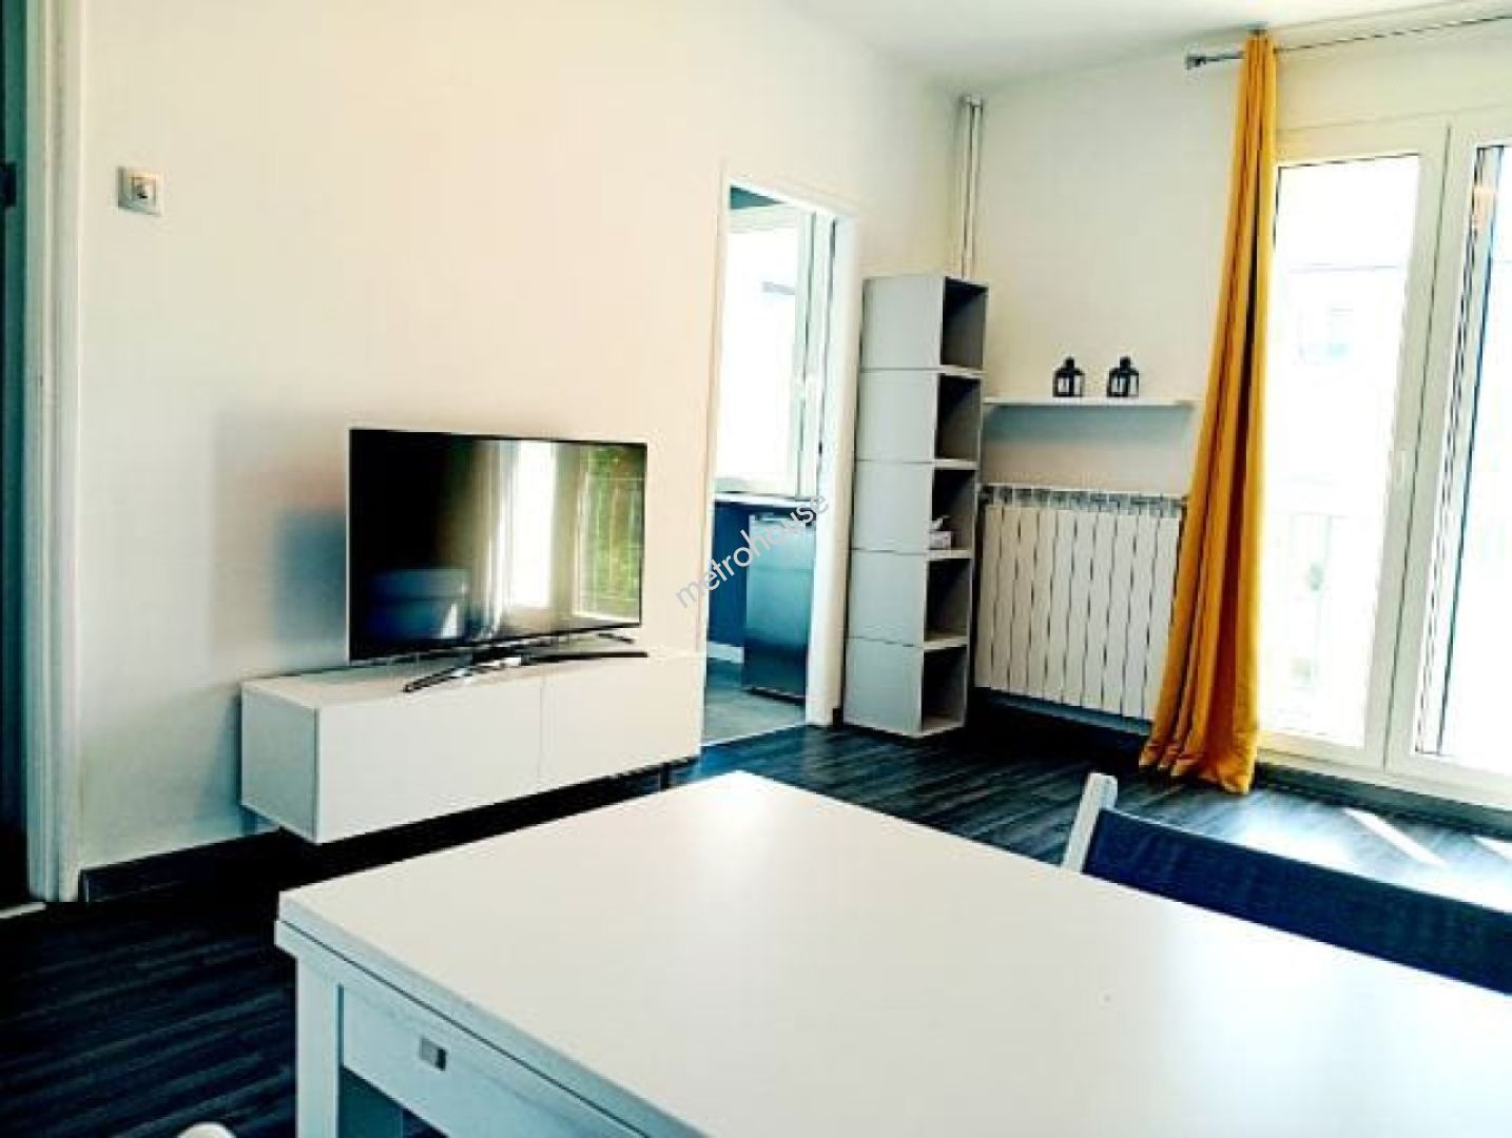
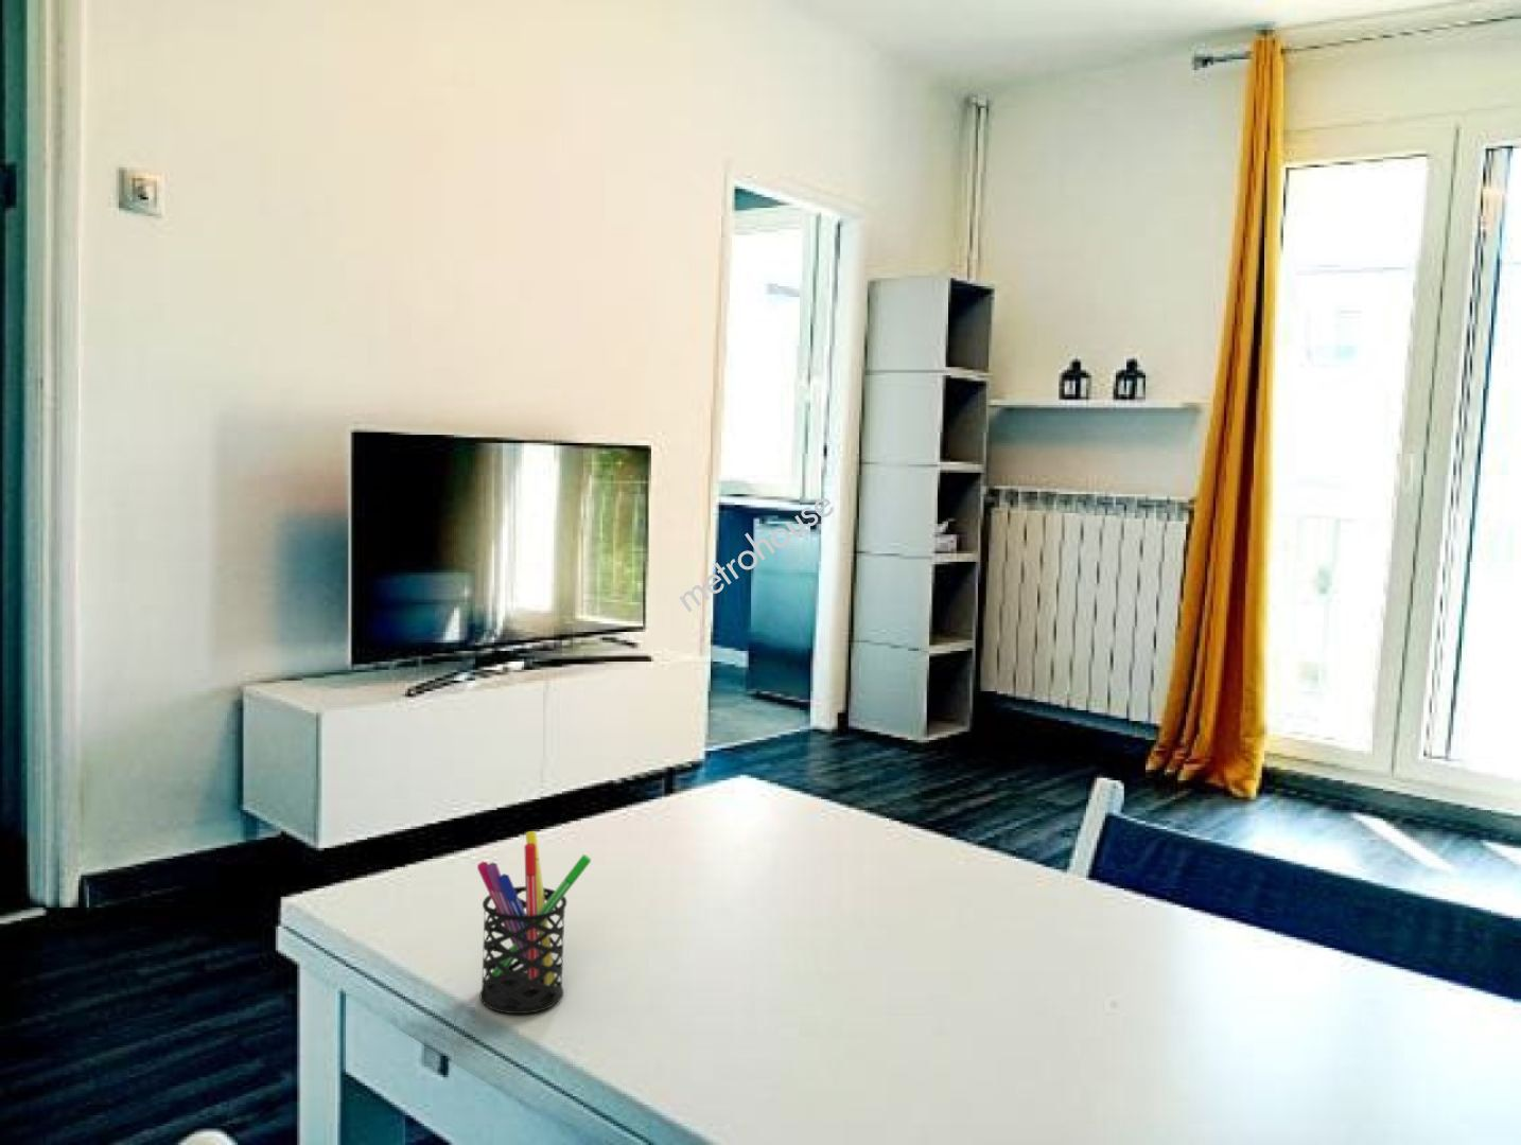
+ pen holder (534, 915)
